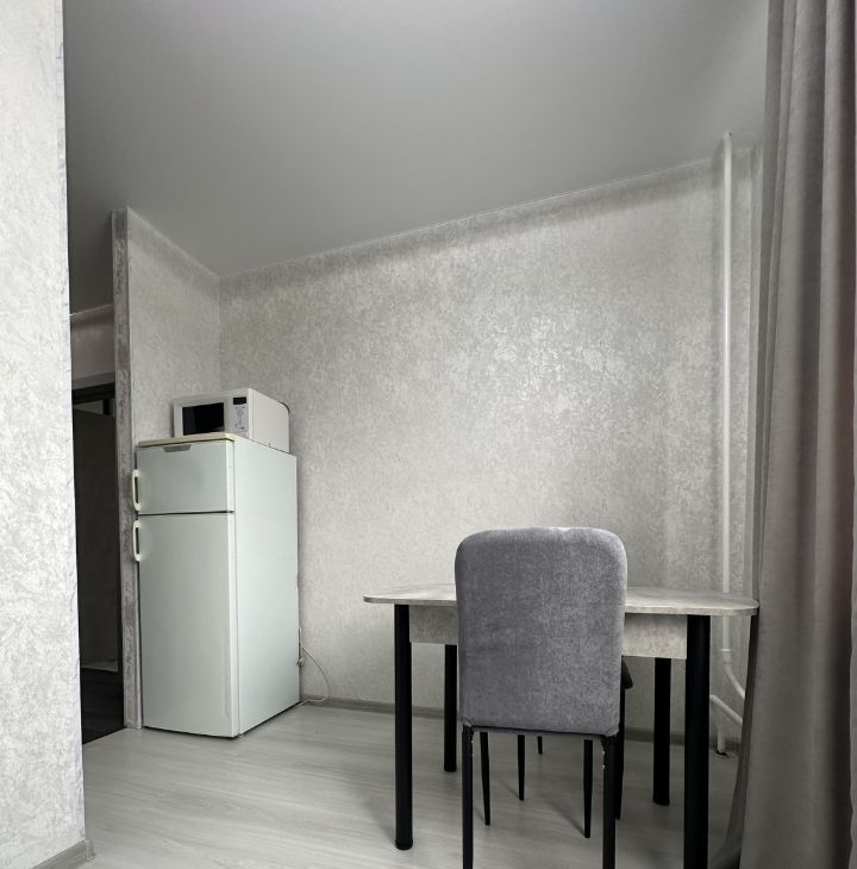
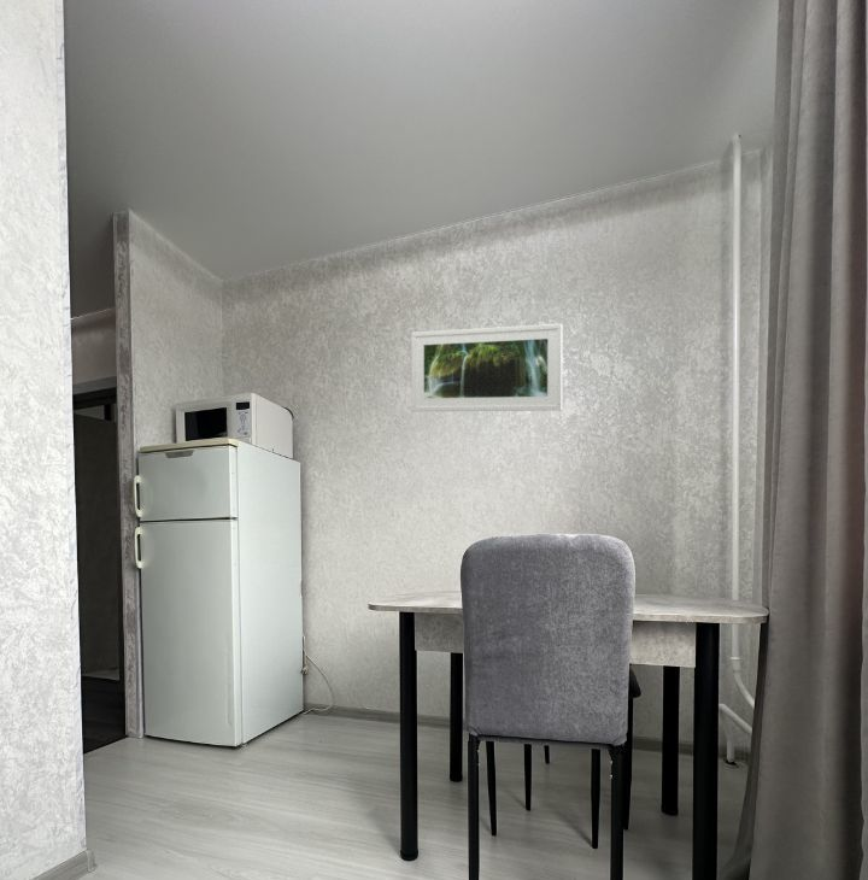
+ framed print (483, 369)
